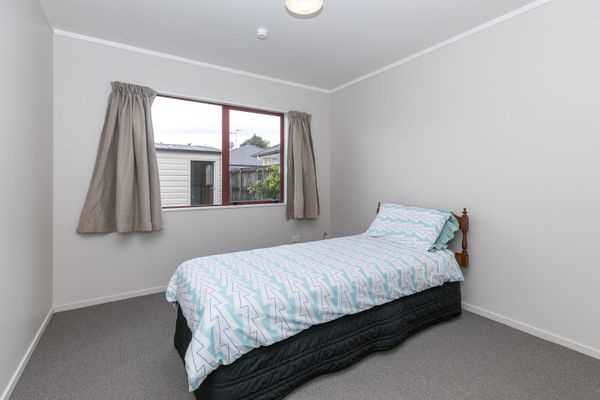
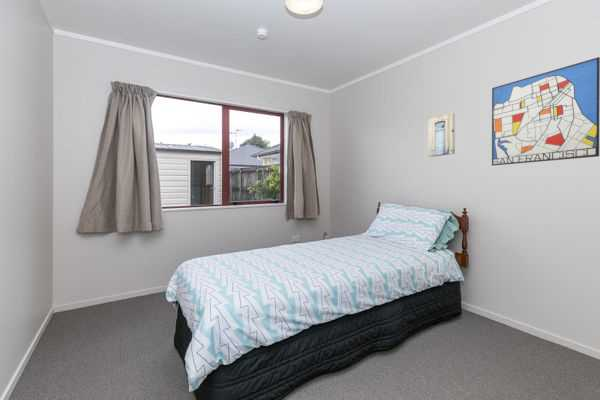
+ wall art (441, 136)
+ wall art (539, 118)
